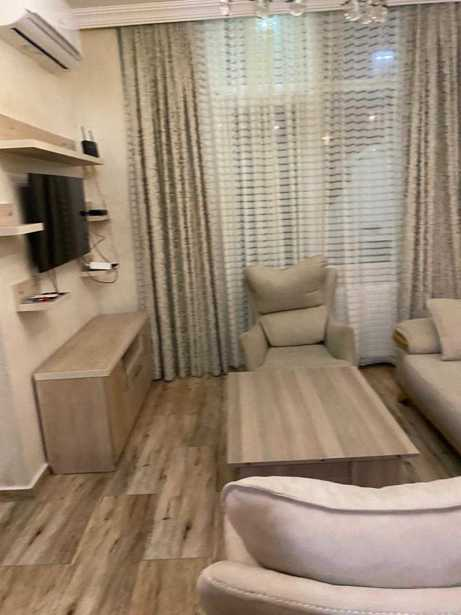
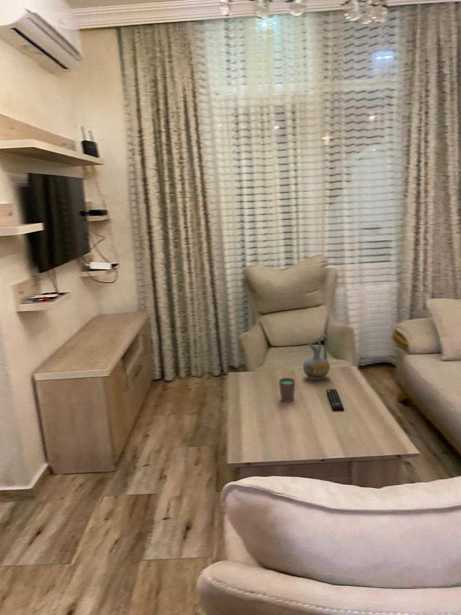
+ remote control (334, 399)
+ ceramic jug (316, 356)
+ cup (287, 390)
